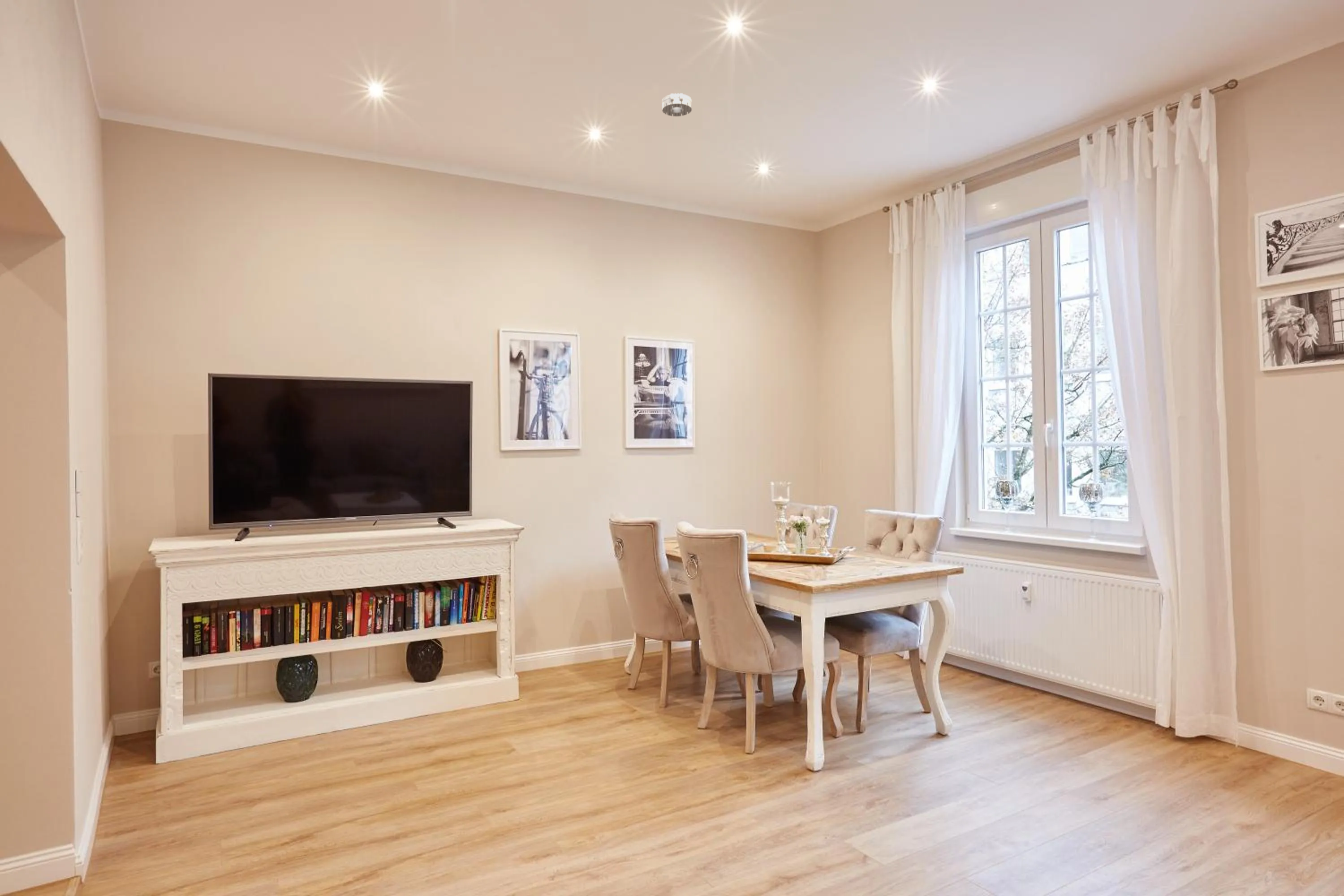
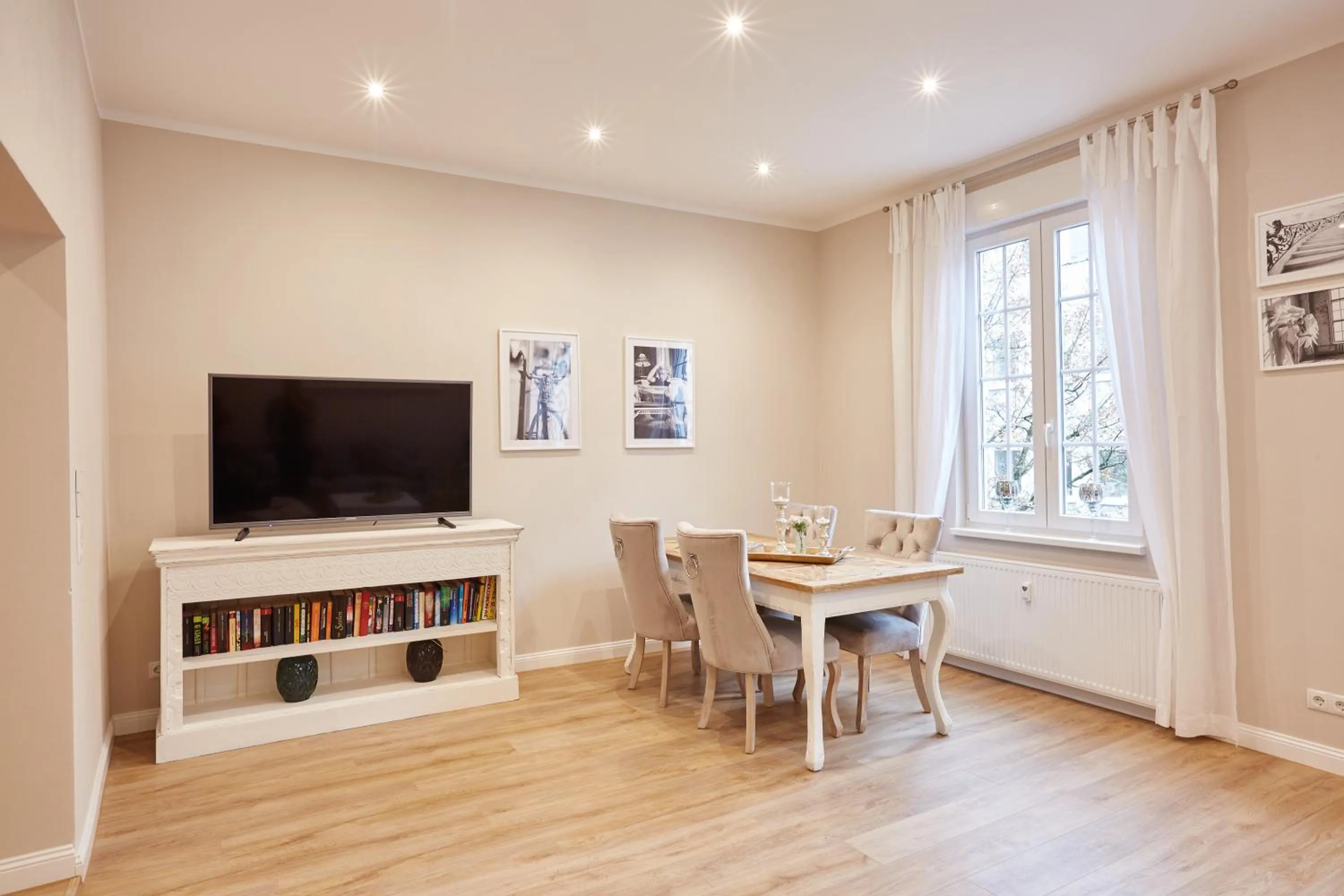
- smoke detector (676, 104)
